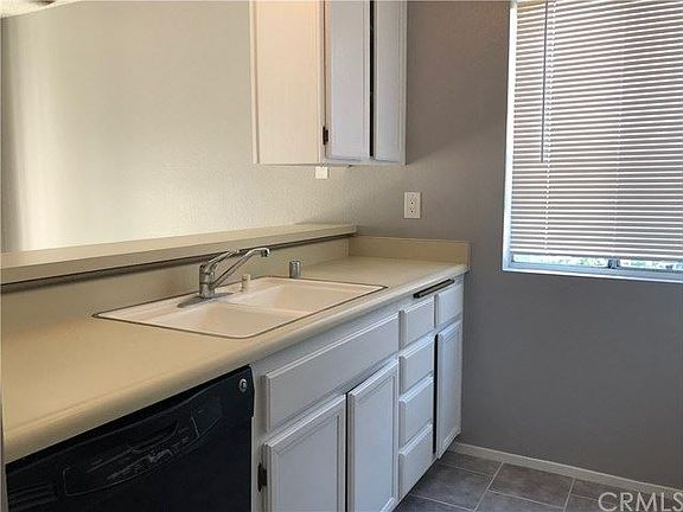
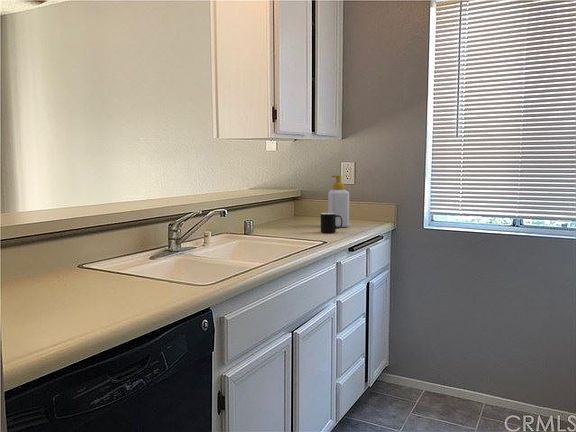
+ soap bottle (338, 201)
+ cup (331, 222)
